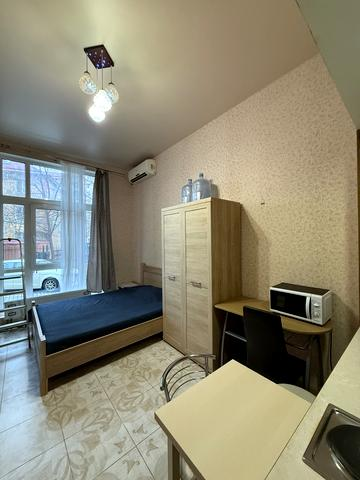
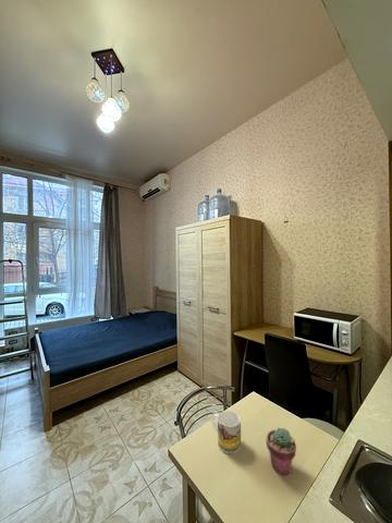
+ mug (225, 427)
+ potted succulent (281, 448)
